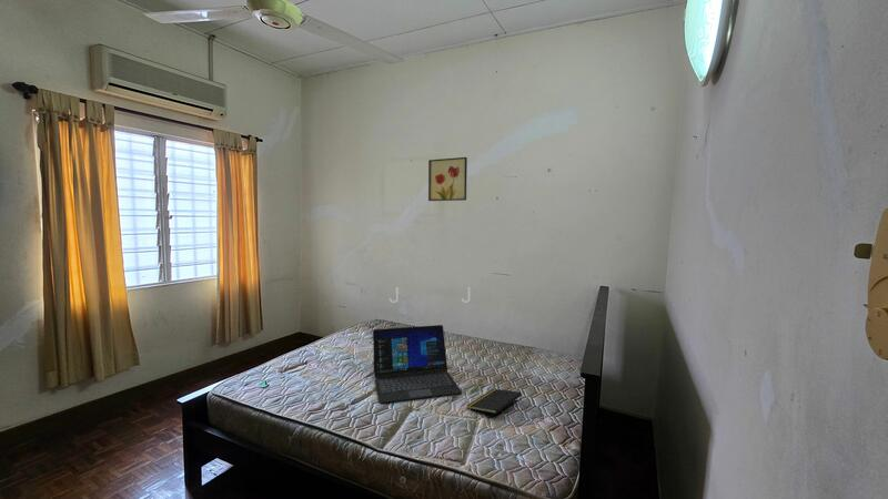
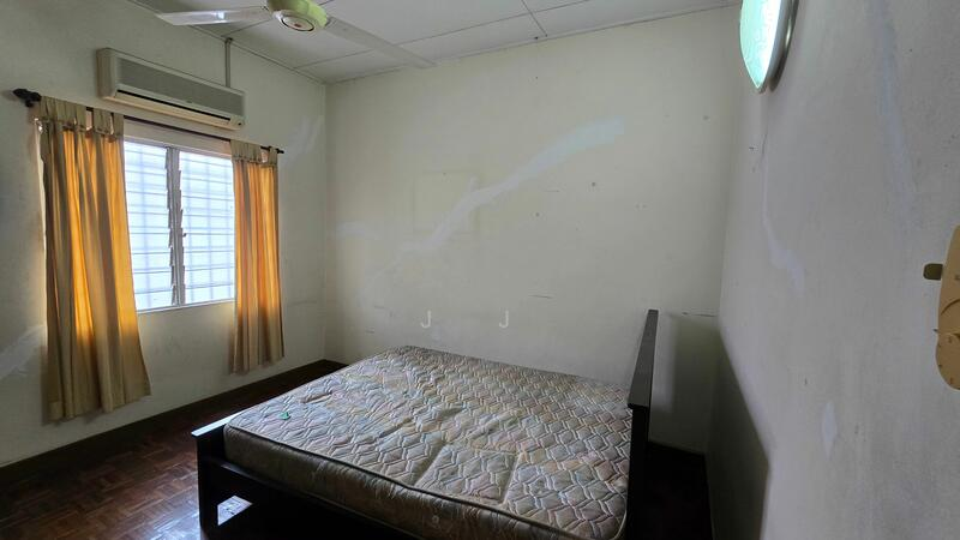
- notepad (494, 399)
- wall art (447, 180)
- laptop (414, 359)
